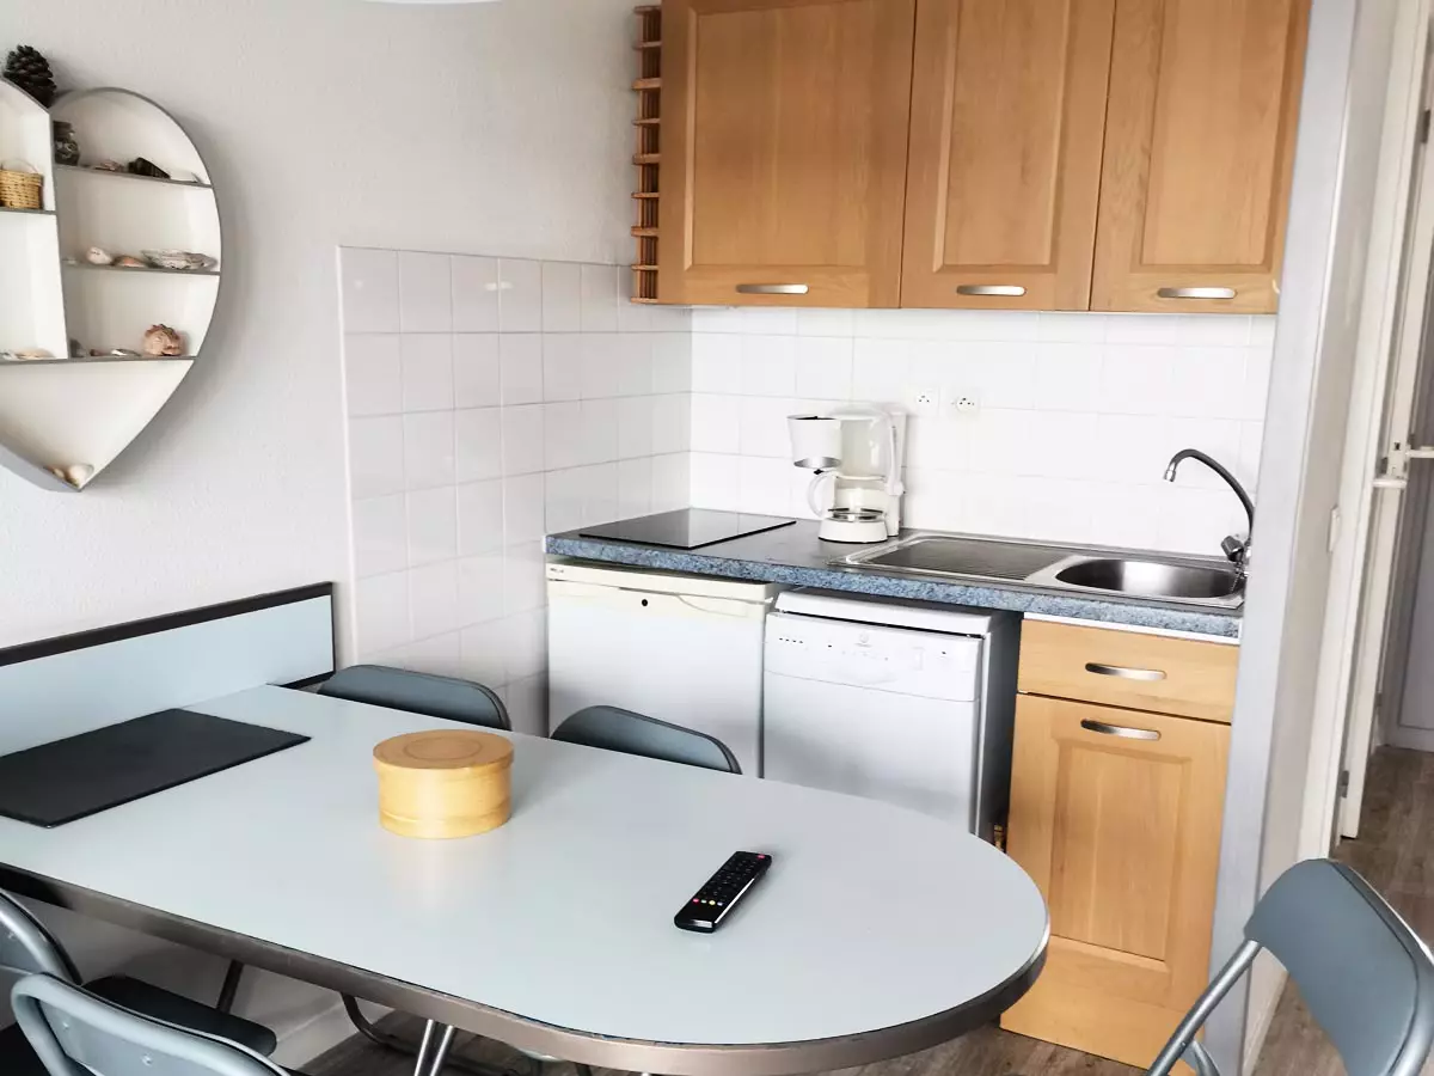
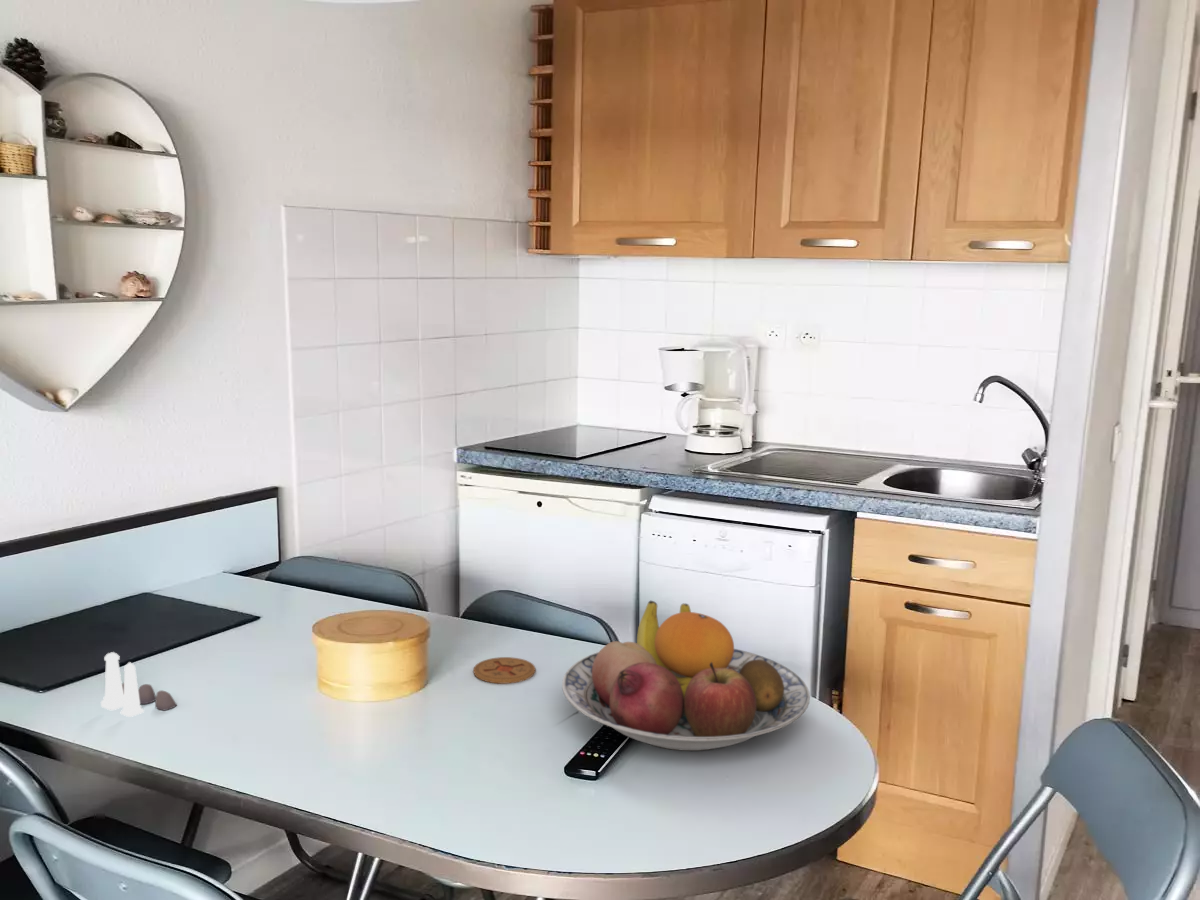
+ fruit bowl (685, 675)
+ coaster (504, 670)
+ salt and pepper shaker set (131, 678)
